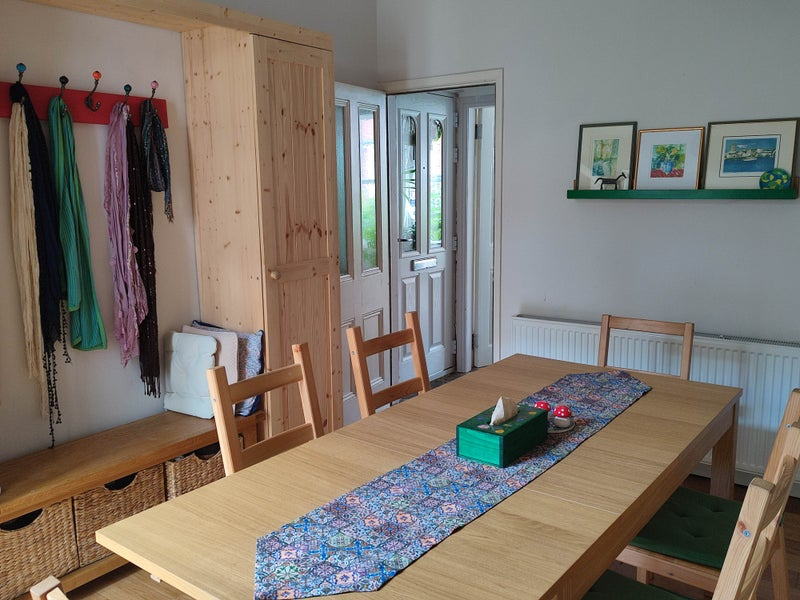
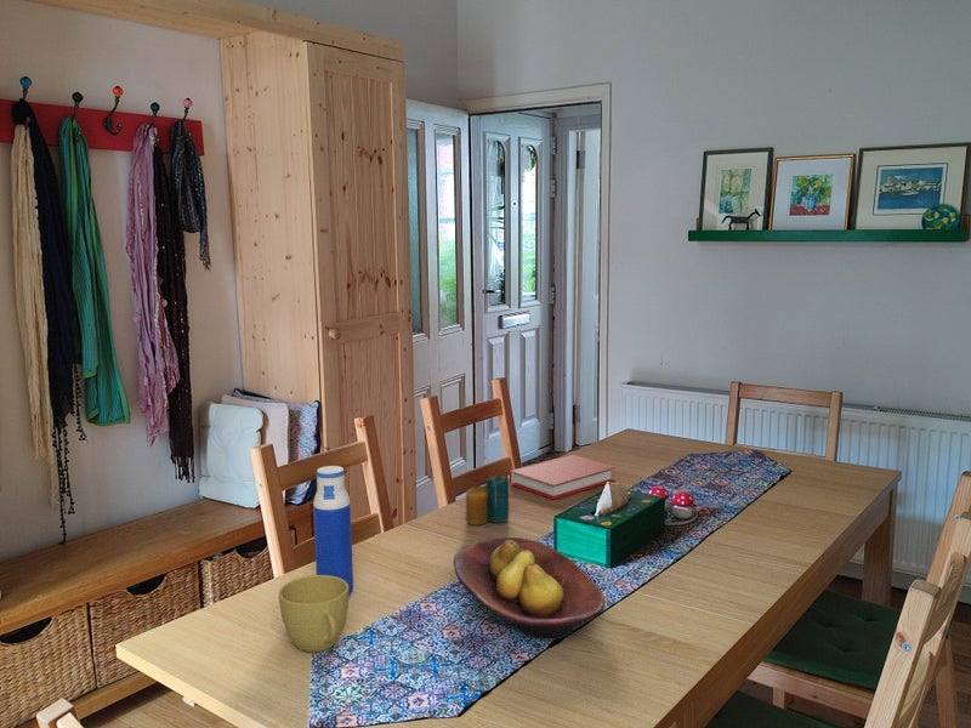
+ water bottle (333, 530)
+ fruit bowl (524, 578)
+ candle (482, 495)
+ cup (318, 619)
+ book (562, 476)
